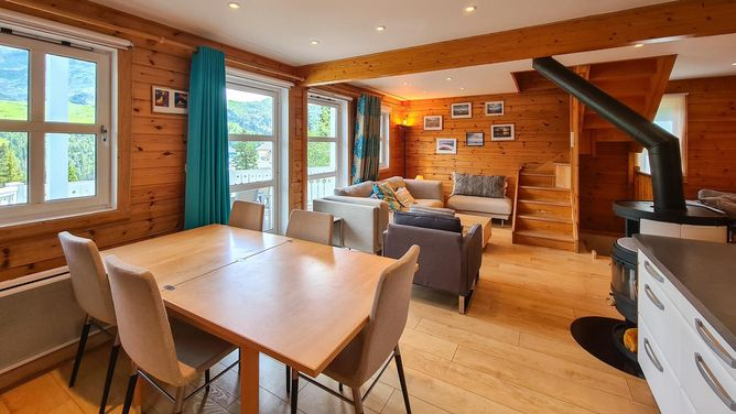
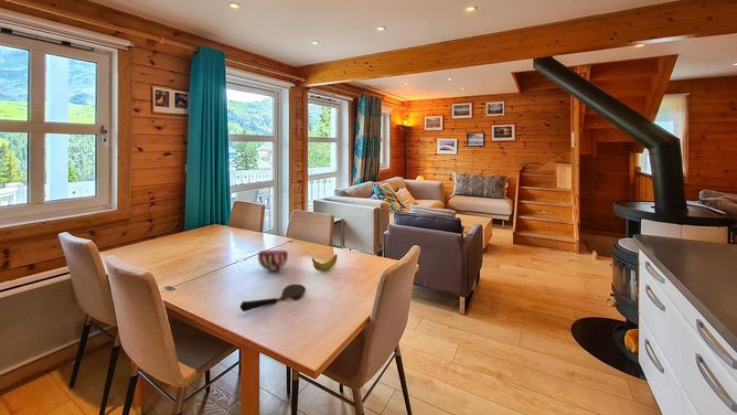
+ spoon (275, 298)
+ decorative bowl (273, 260)
+ banana (324, 263)
